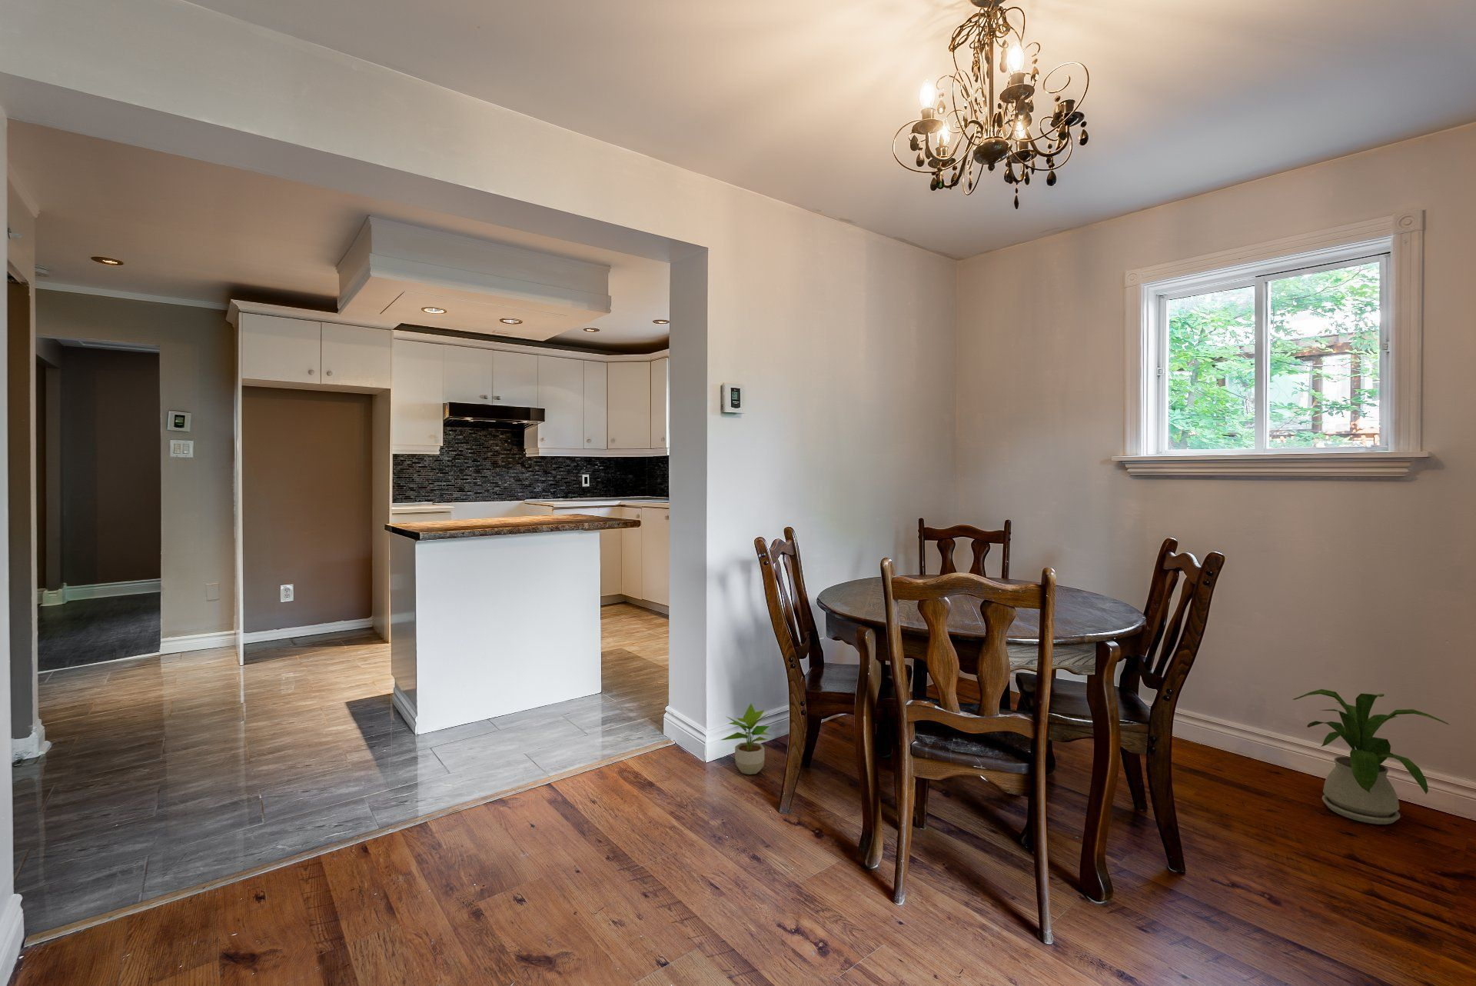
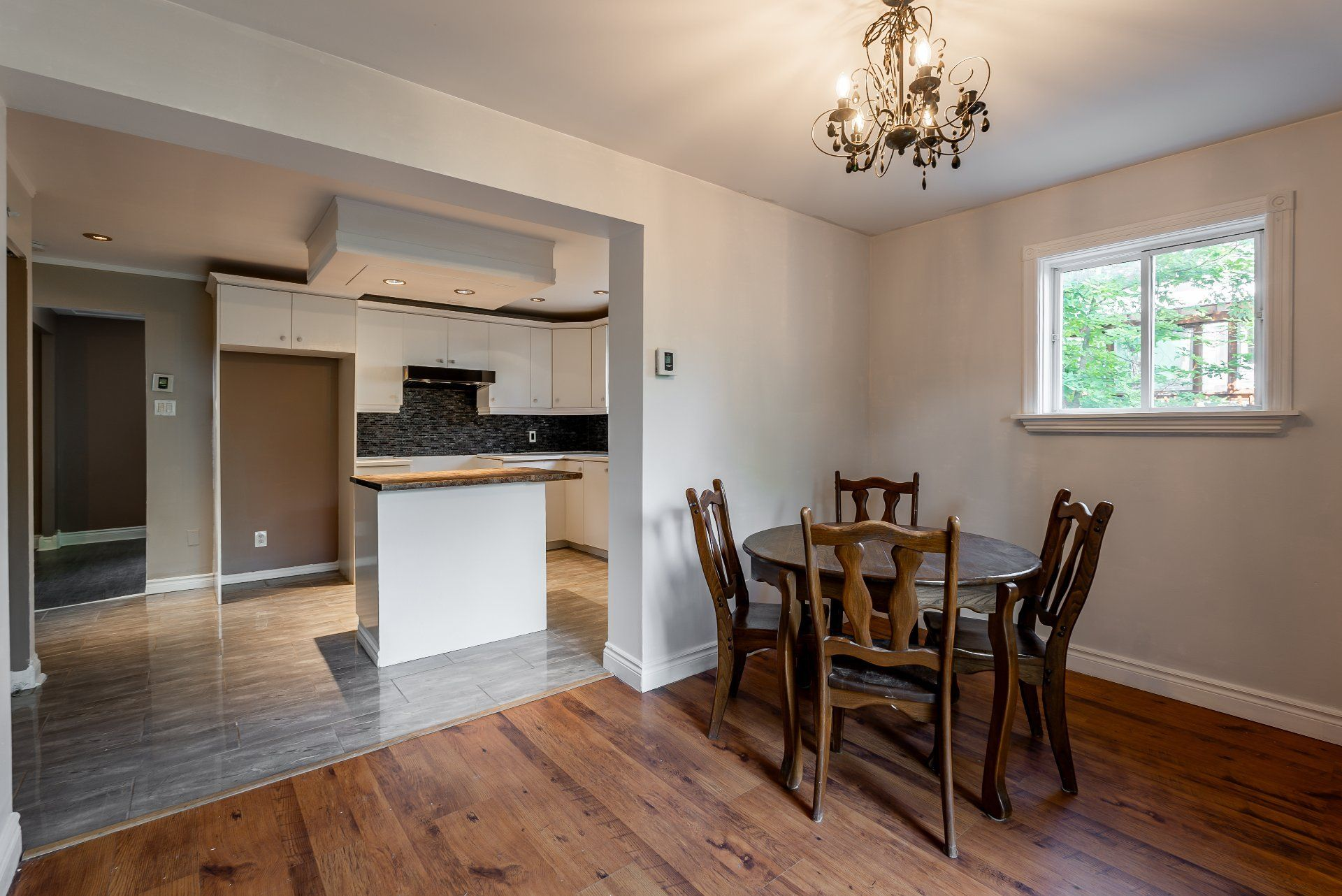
- potted plant (746, 737)
- house plant (1367, 745)
